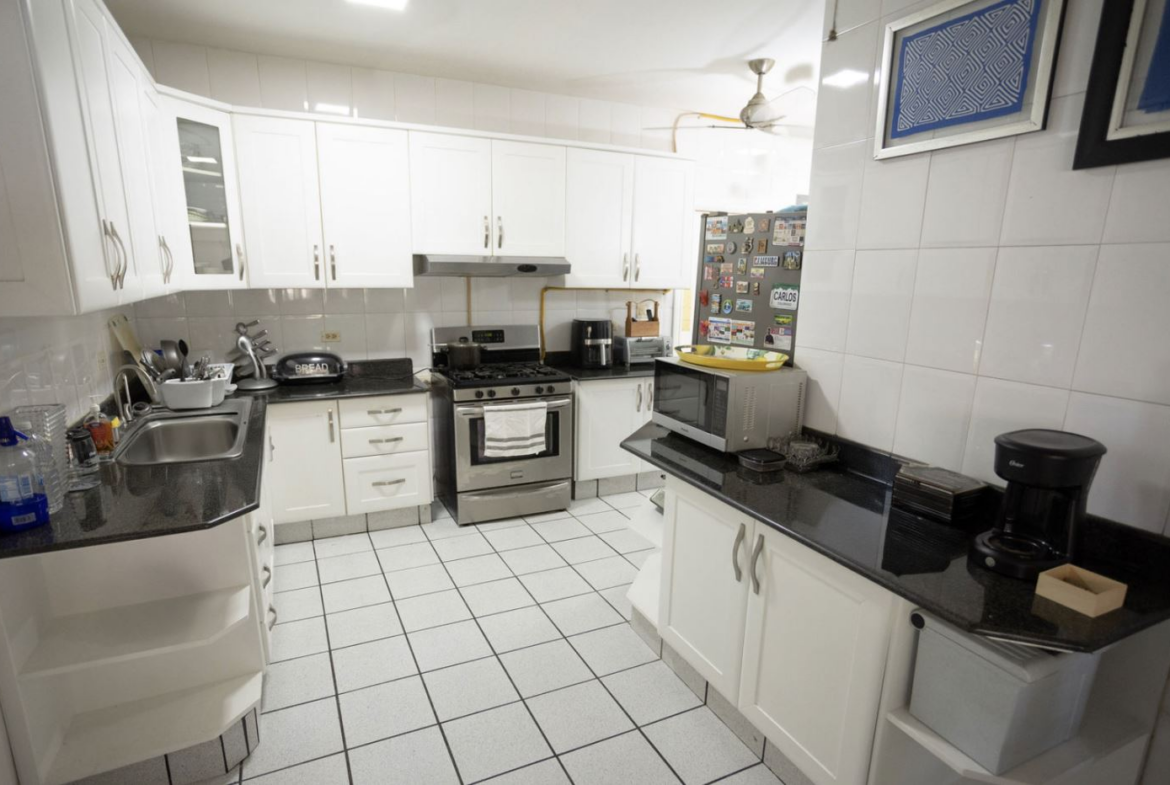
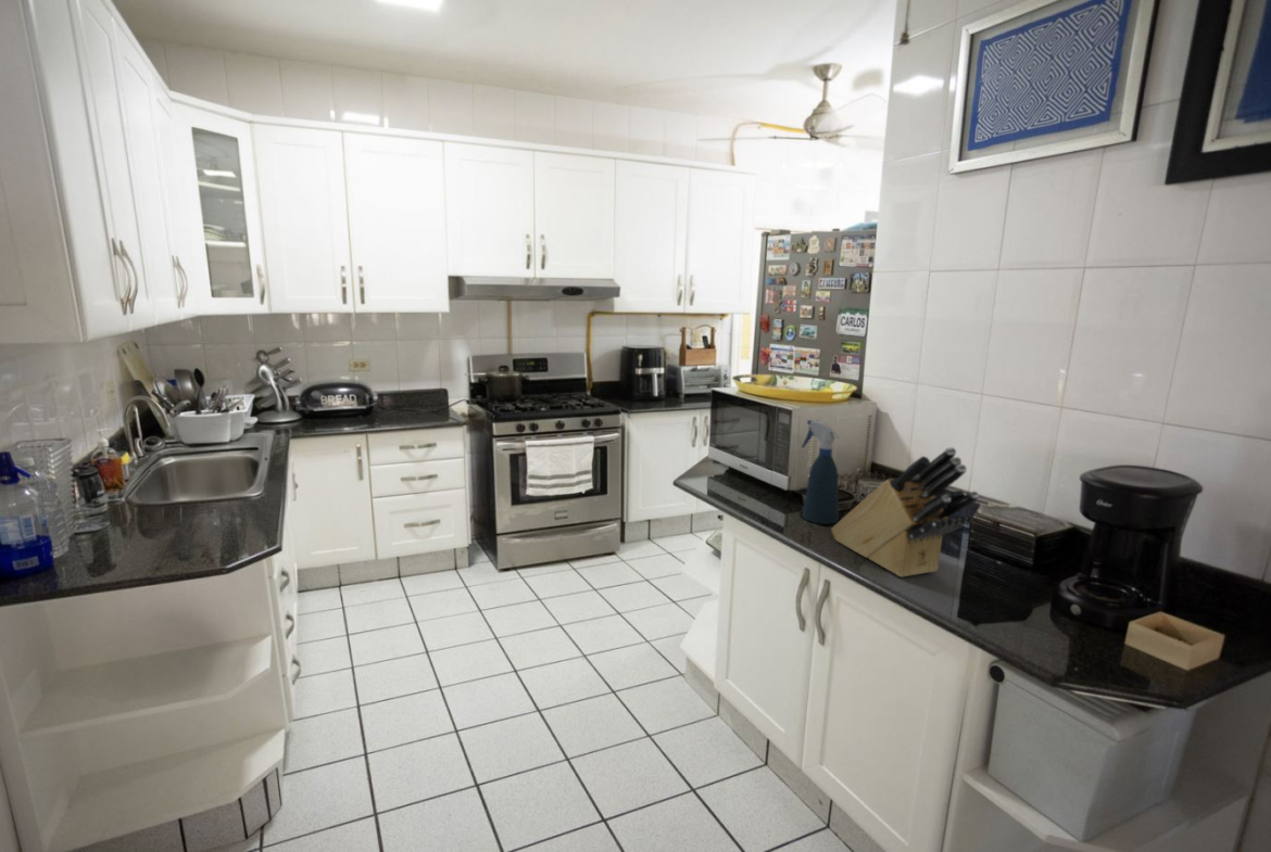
+ spray bottle (820, 471)
+ knife block (899, 501)
